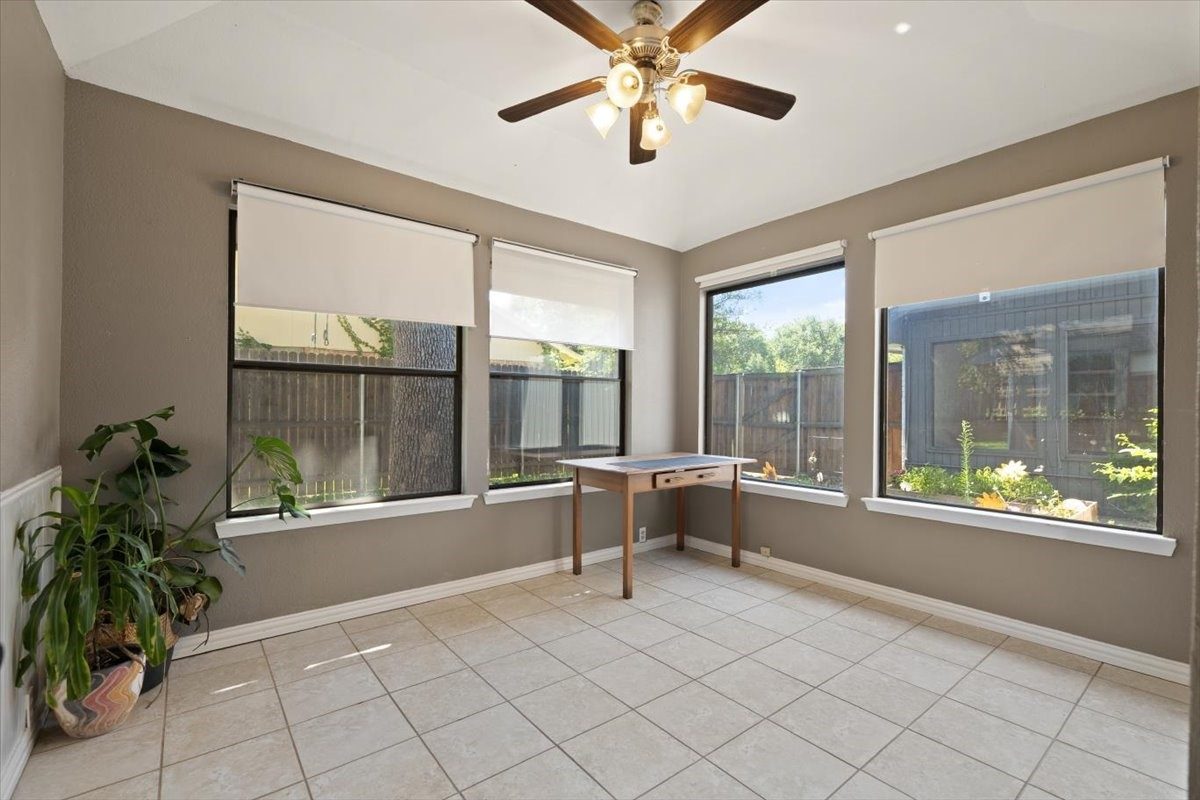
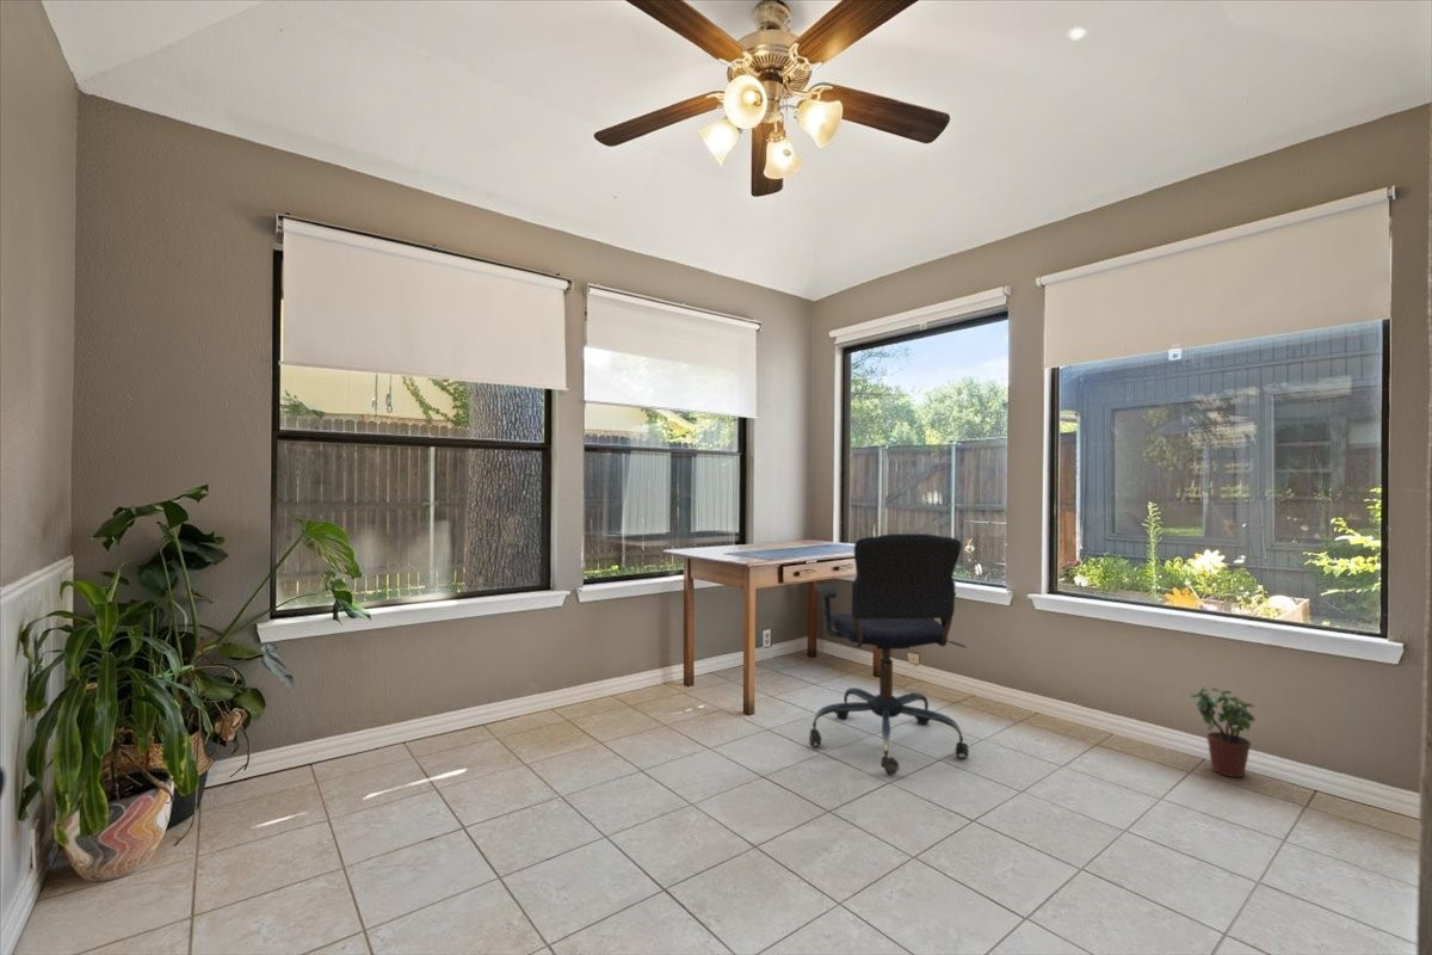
+ potted plant (1226, 728)
+ office chair (885, 635)
